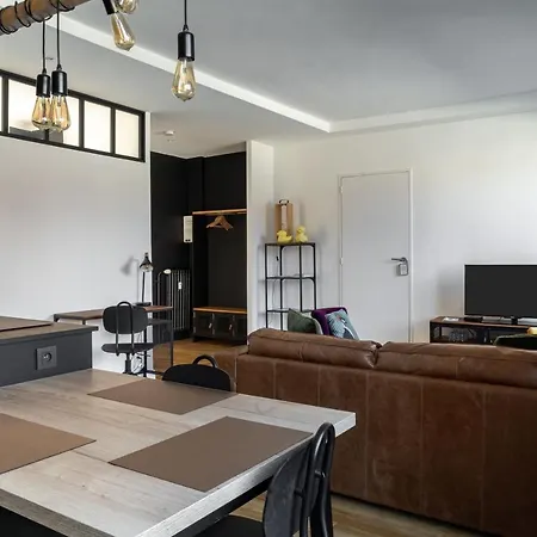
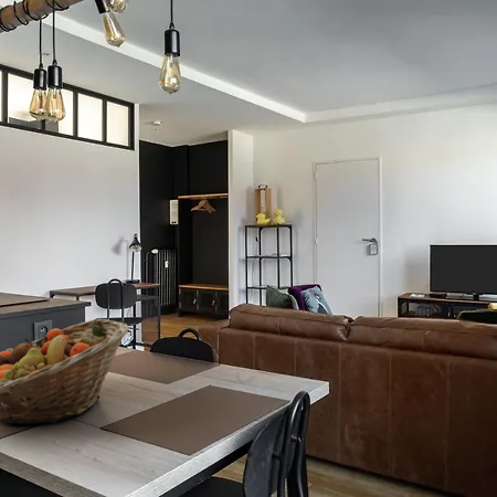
+ fruit basket (52, 364)
